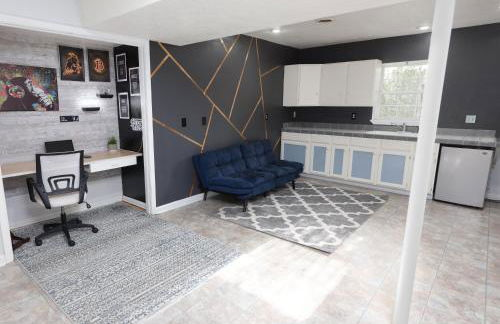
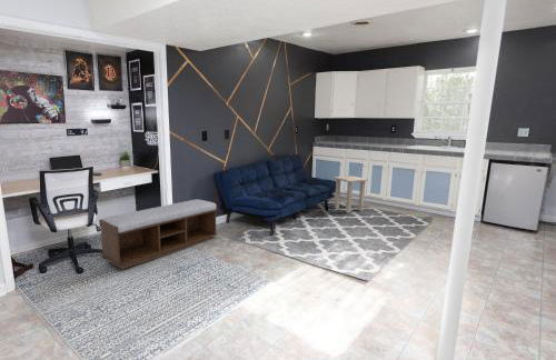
+ bench (165, 229)
+ side table (349, 193)
